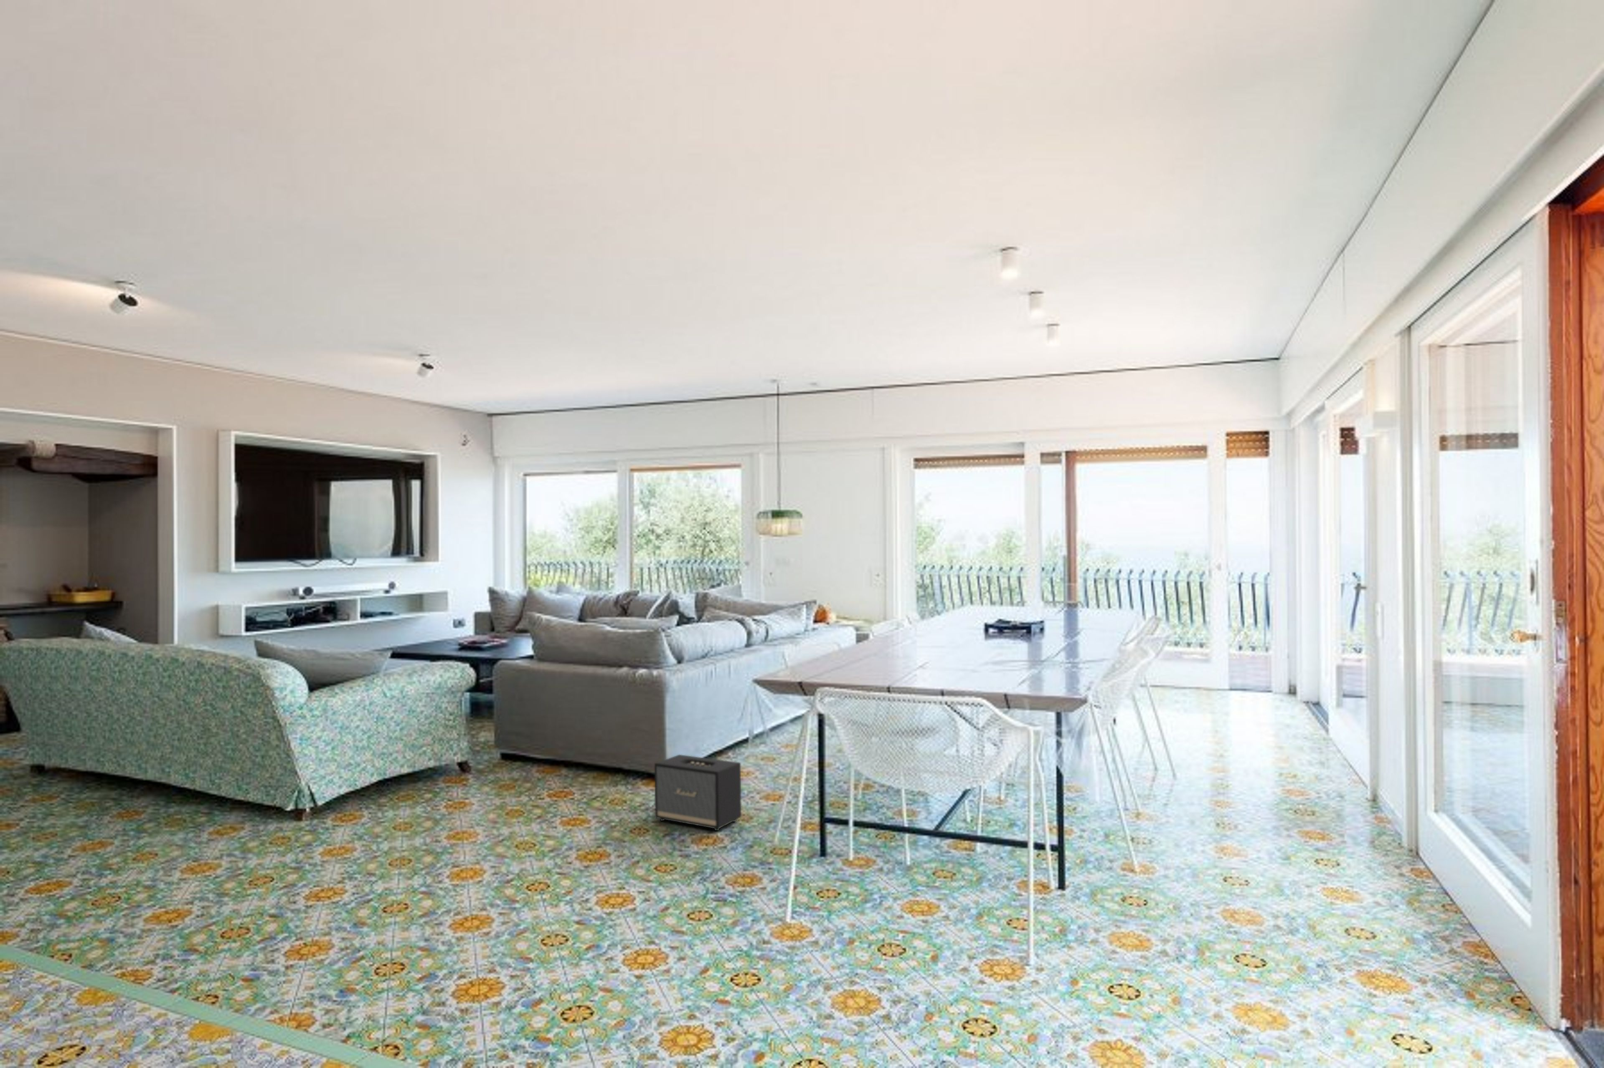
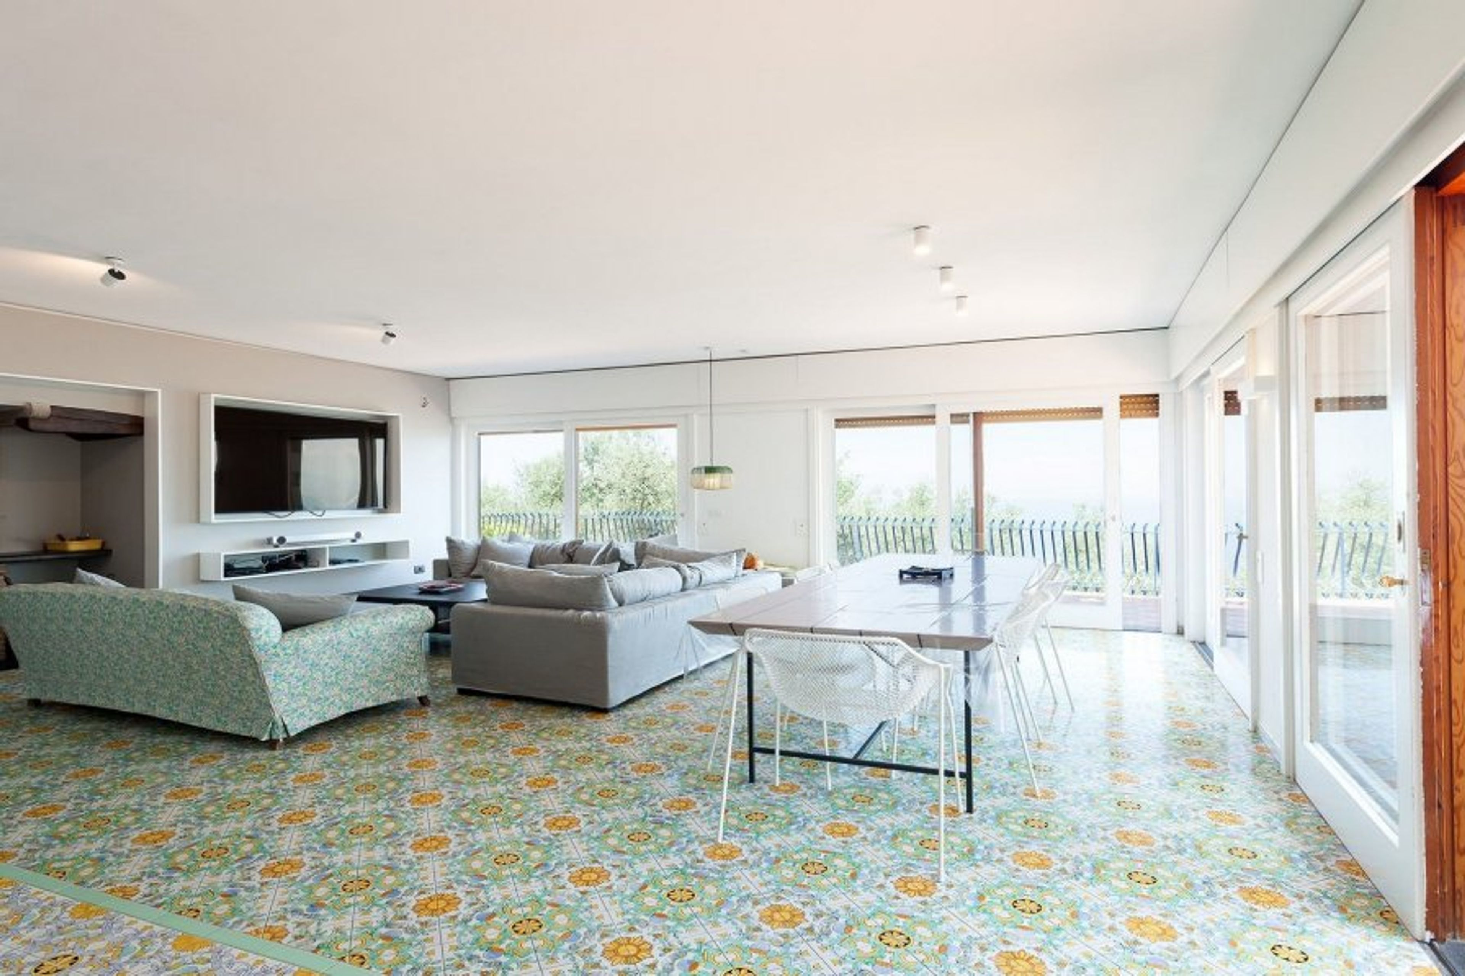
- speaker (698, 791)
